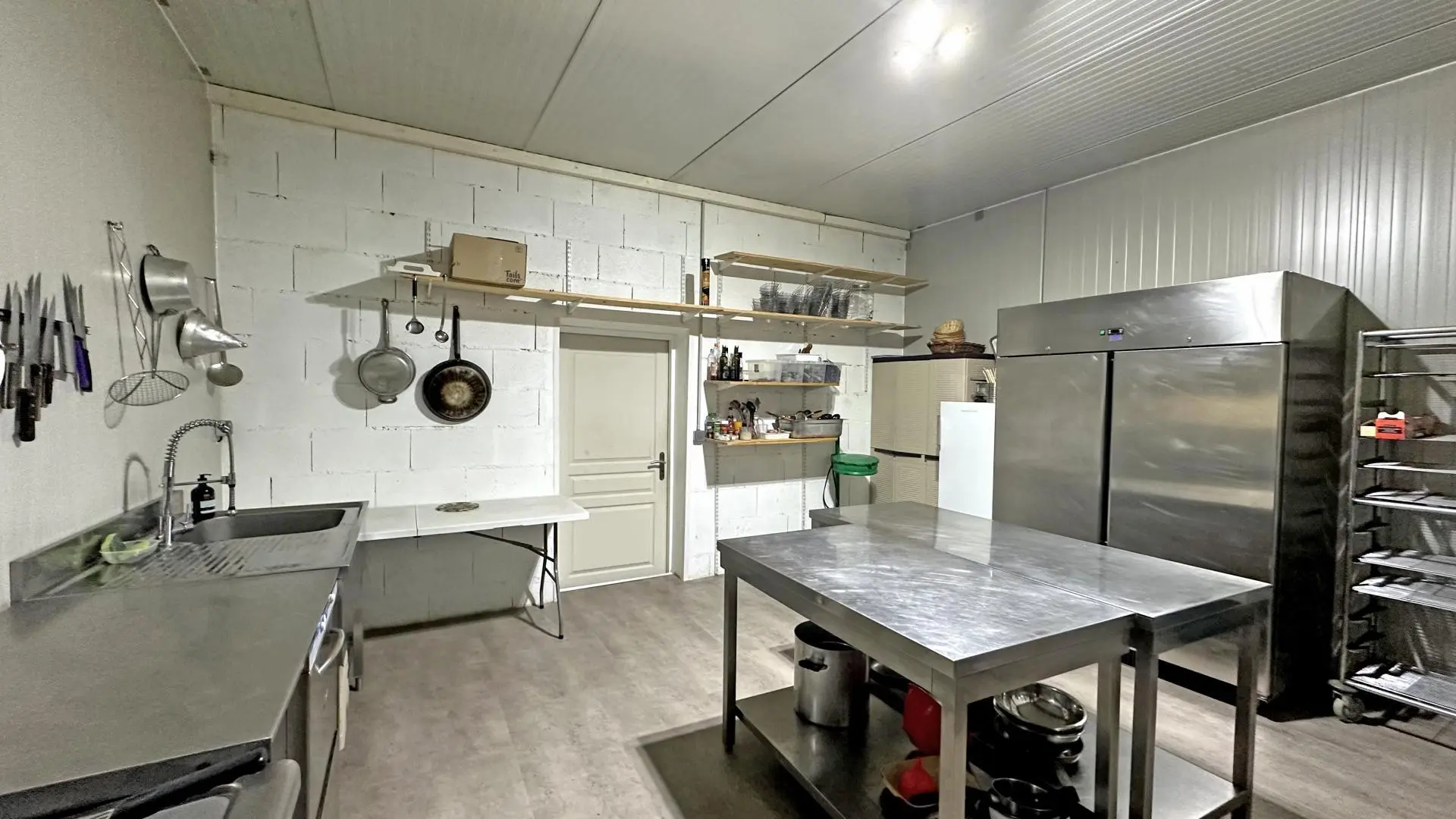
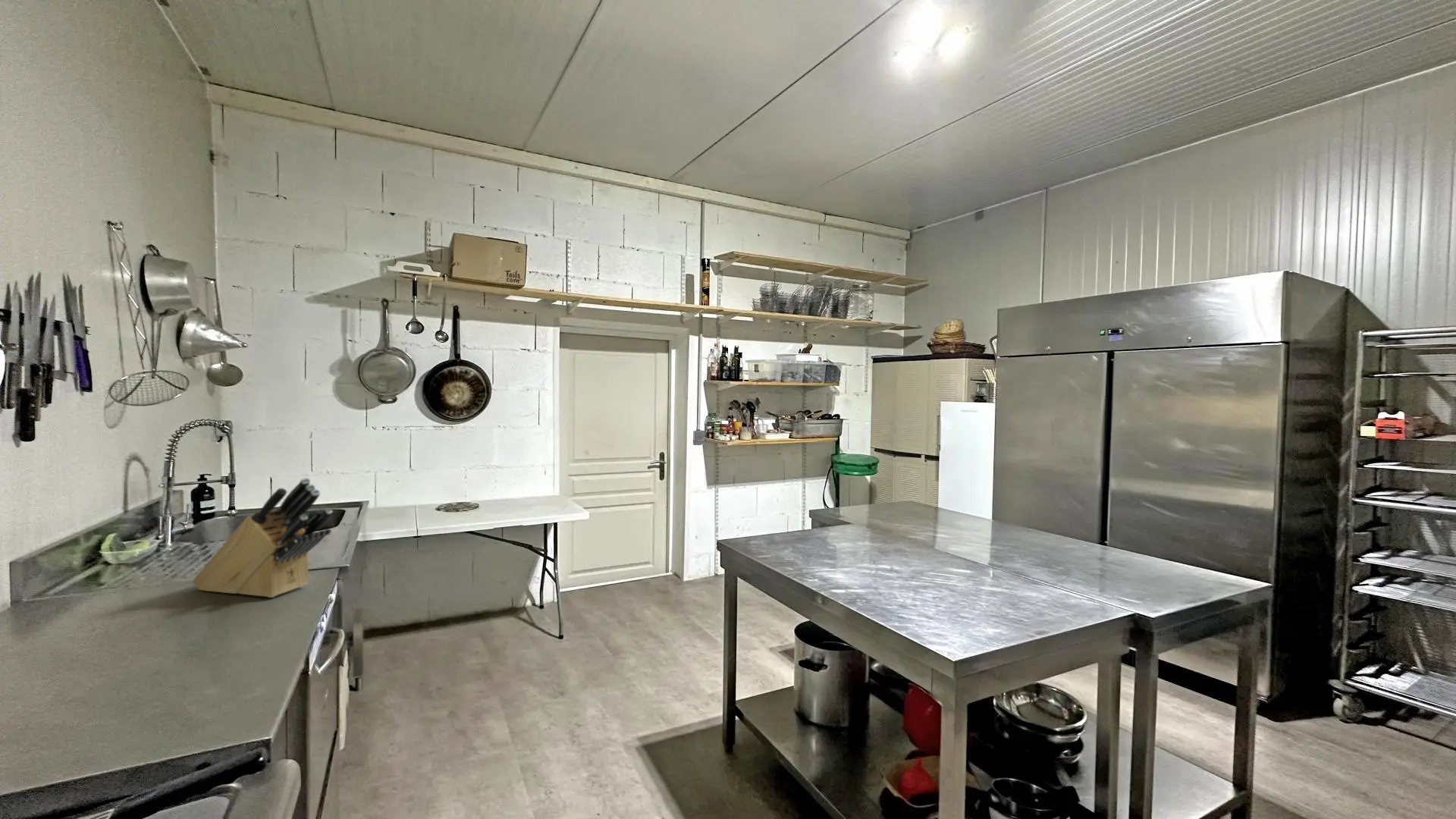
+ knife block (265, 534)
